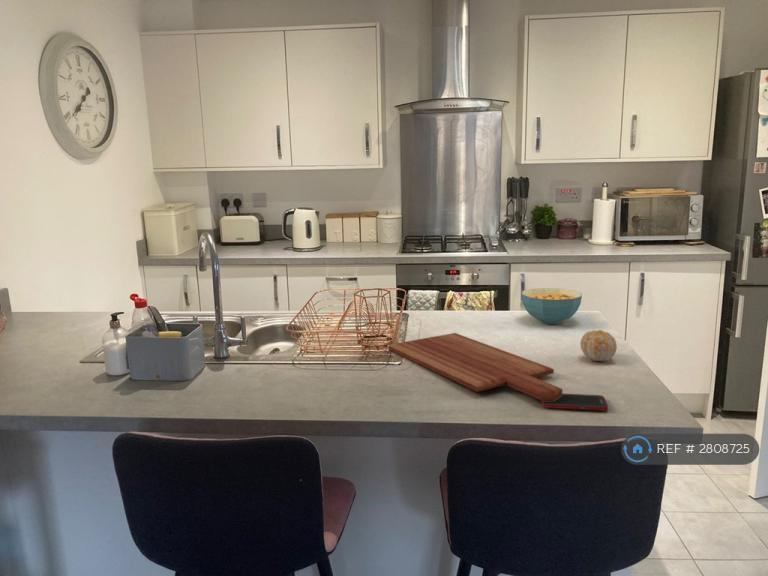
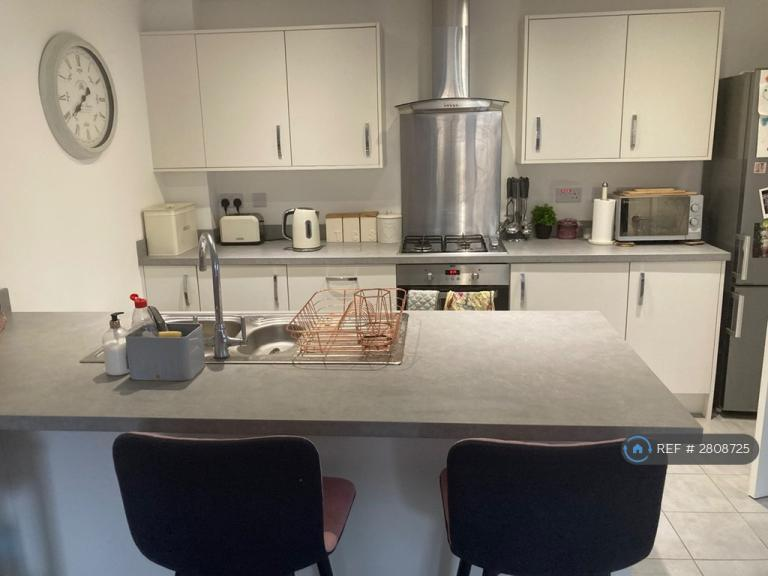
- fruit (598, 345)
- cell phone (573, 401)
- cutting board (468, 359)
- cereal bowl (550, 307)
